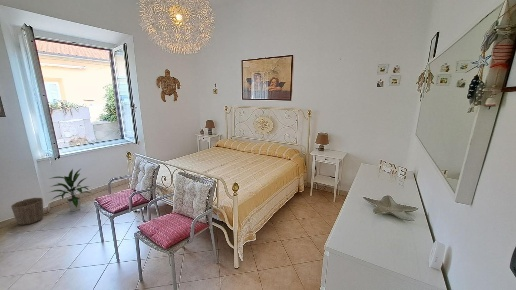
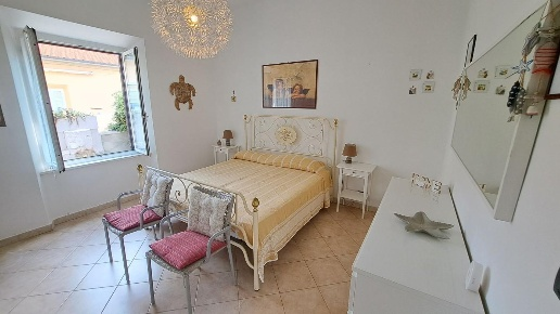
- indoor plant (71, 190)
- waste basket (29, 211)
